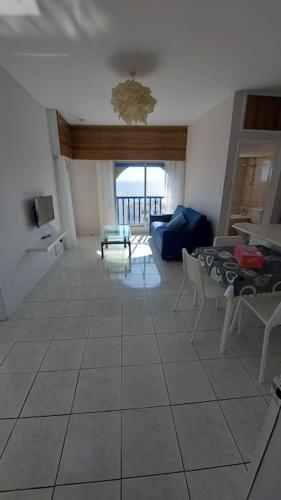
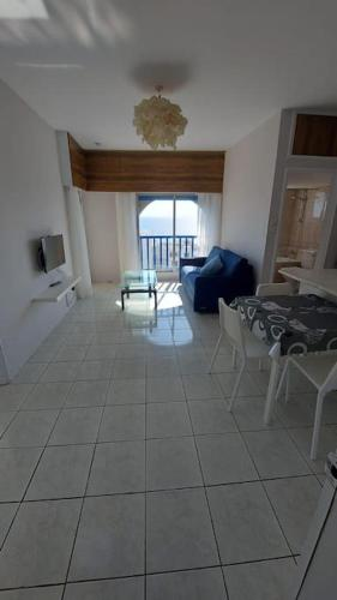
- tissue box (247, 255)
